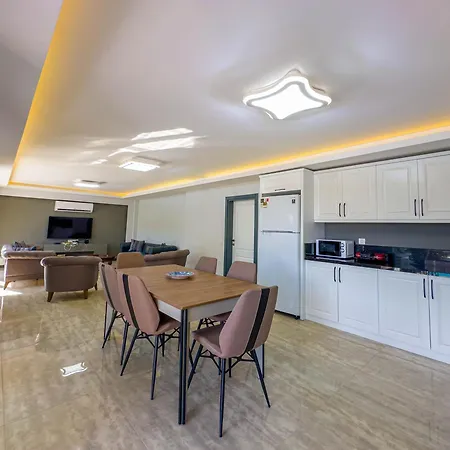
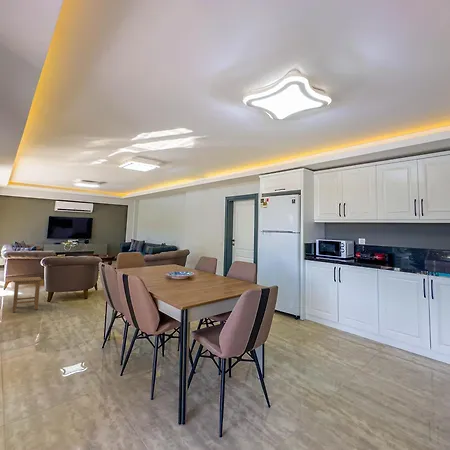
+ stool (27, 297)
